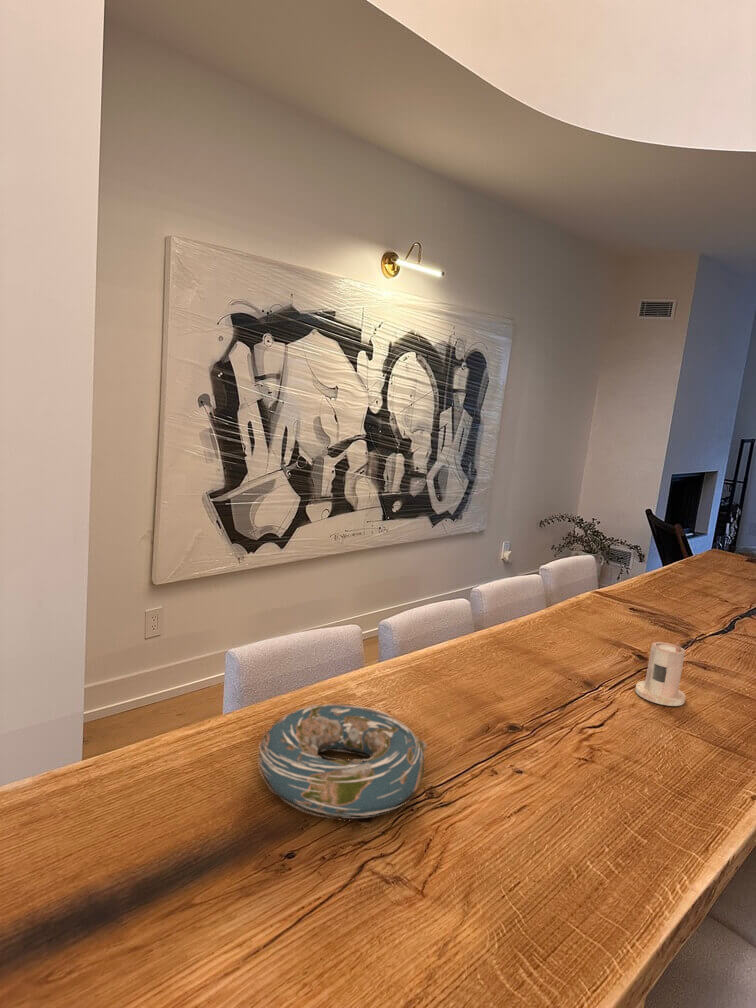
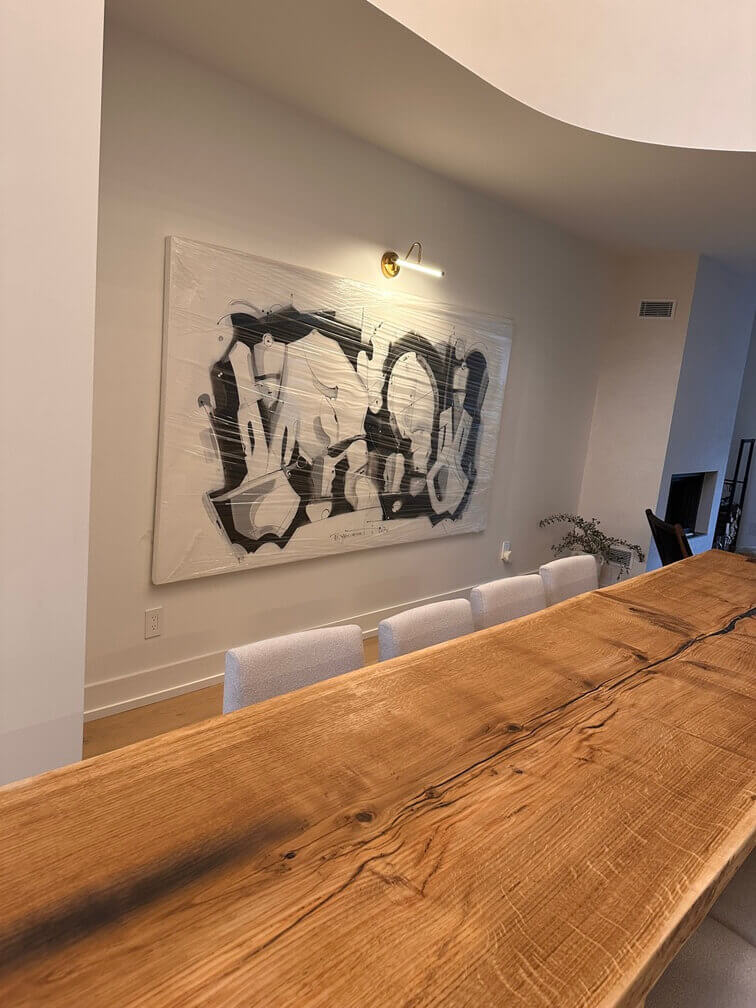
- decorative bowl (342, 759)
- candle (664, 668)
